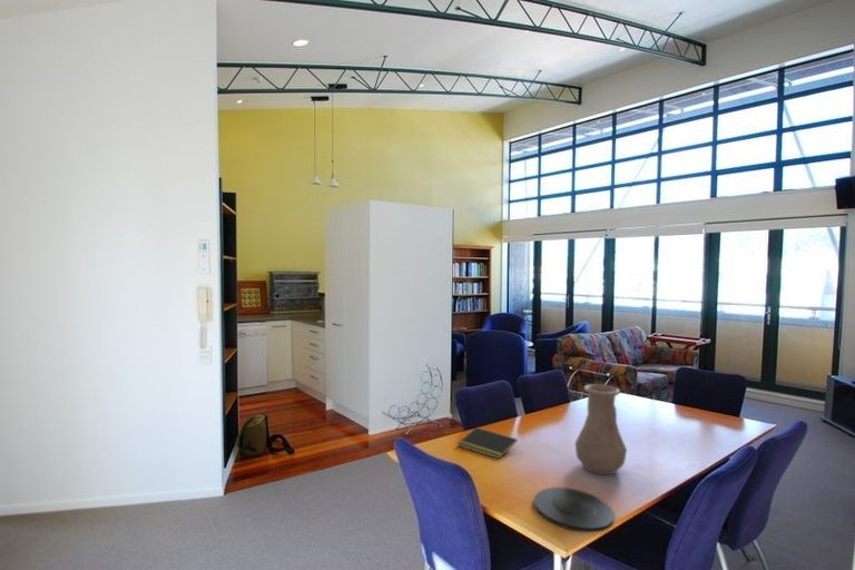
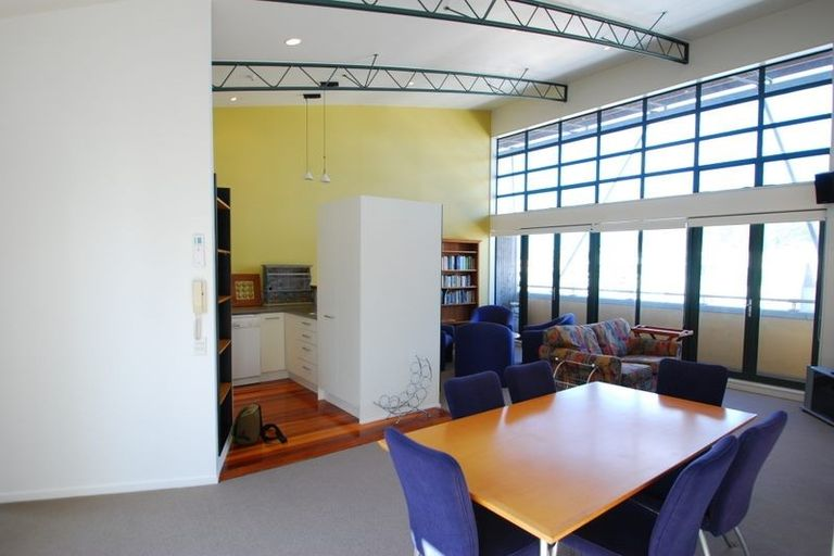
- notepad (487, 442)
- vase (600, 428)
- plate (572, 504)
